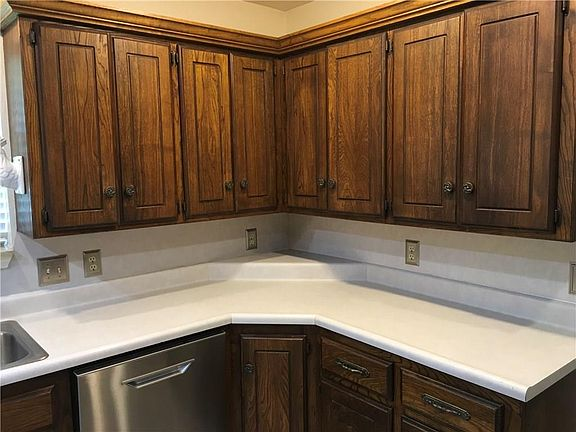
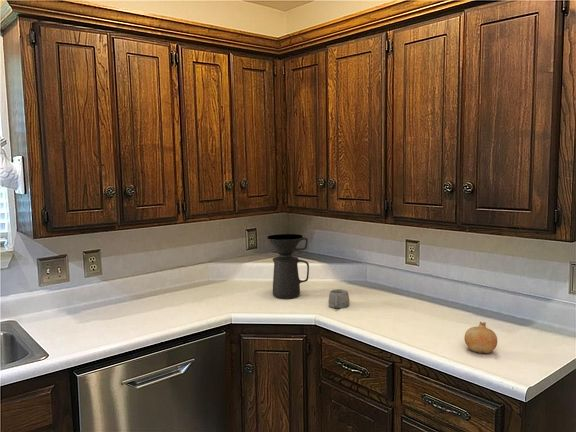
+ coffee maker (285, 265)
+ fruit (480, 337)
+ mug (338, 299)
